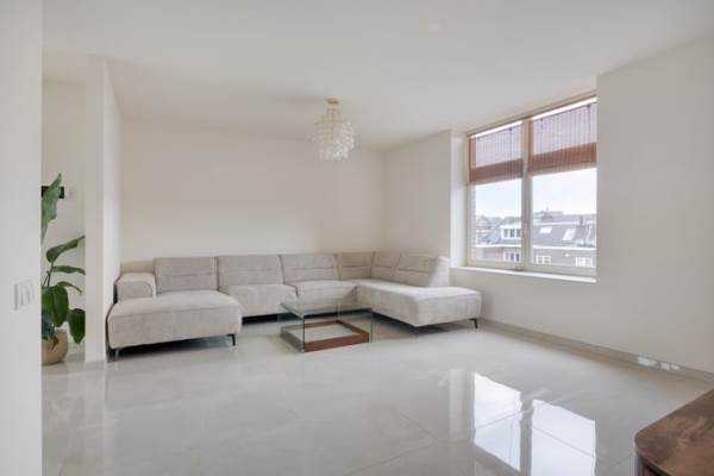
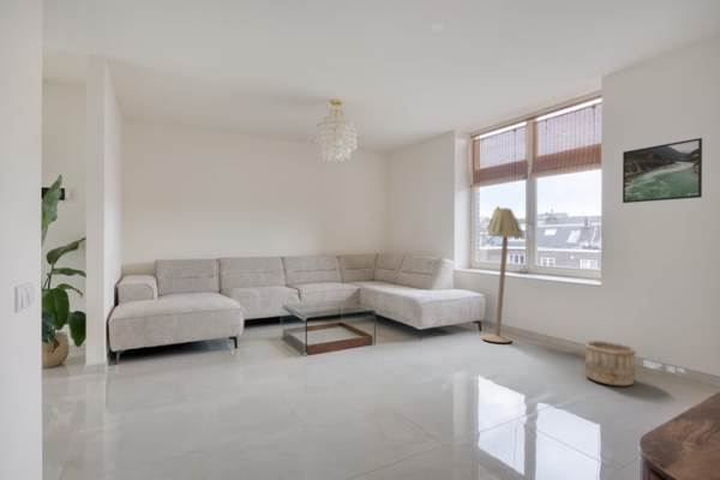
+ wooden bucket (608, 362)
+ floor lamp (503, 272)
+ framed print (659, 173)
